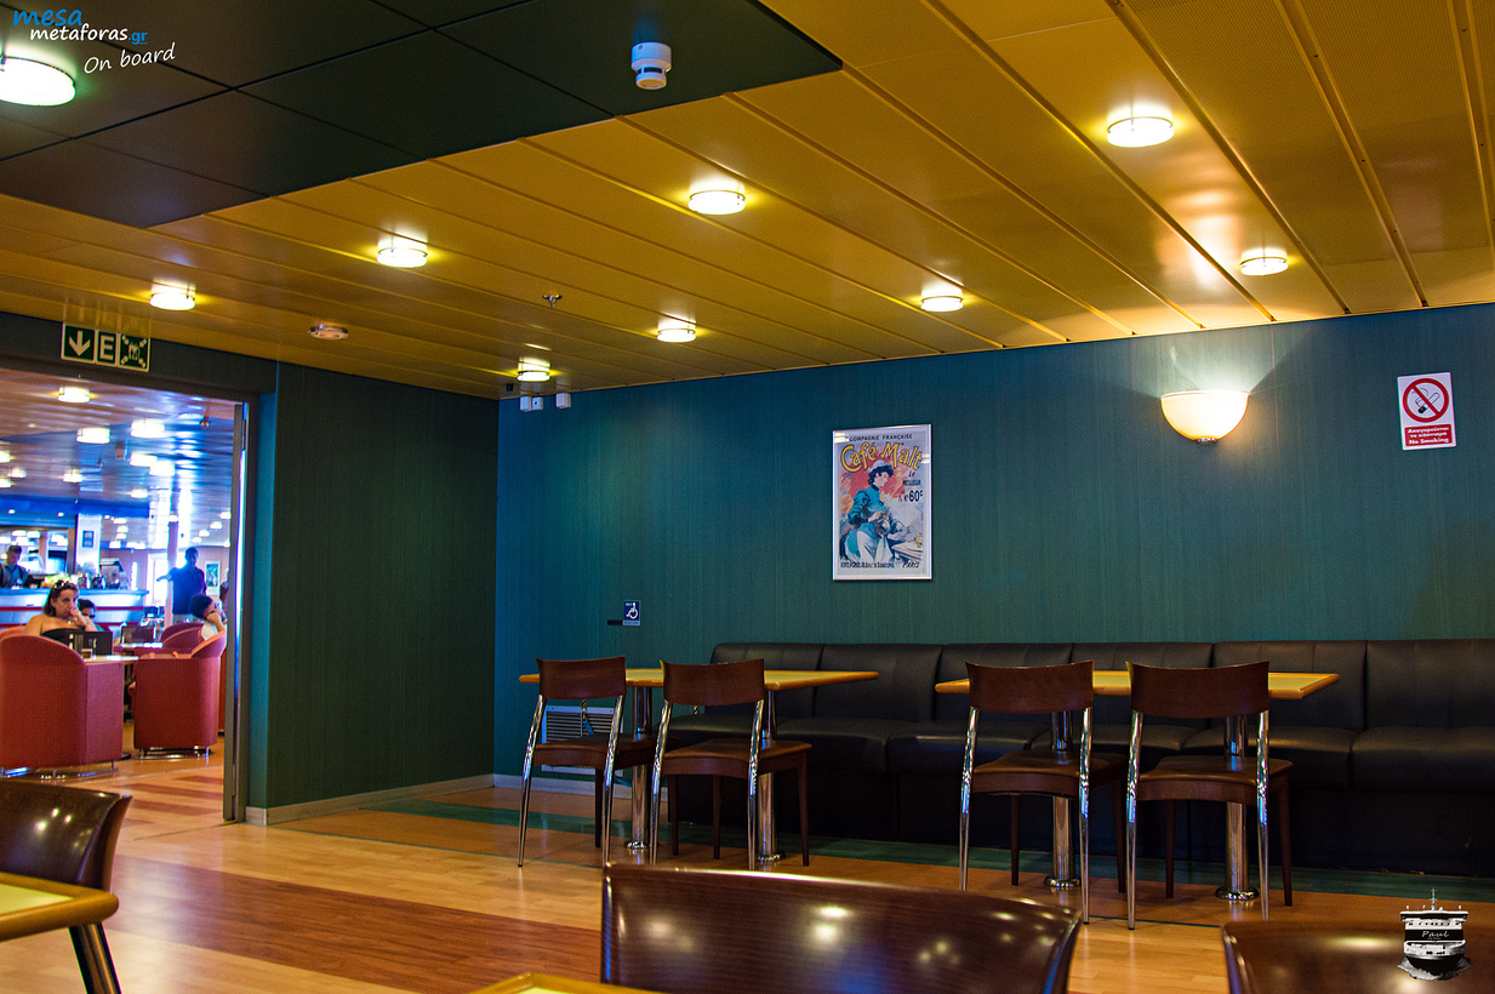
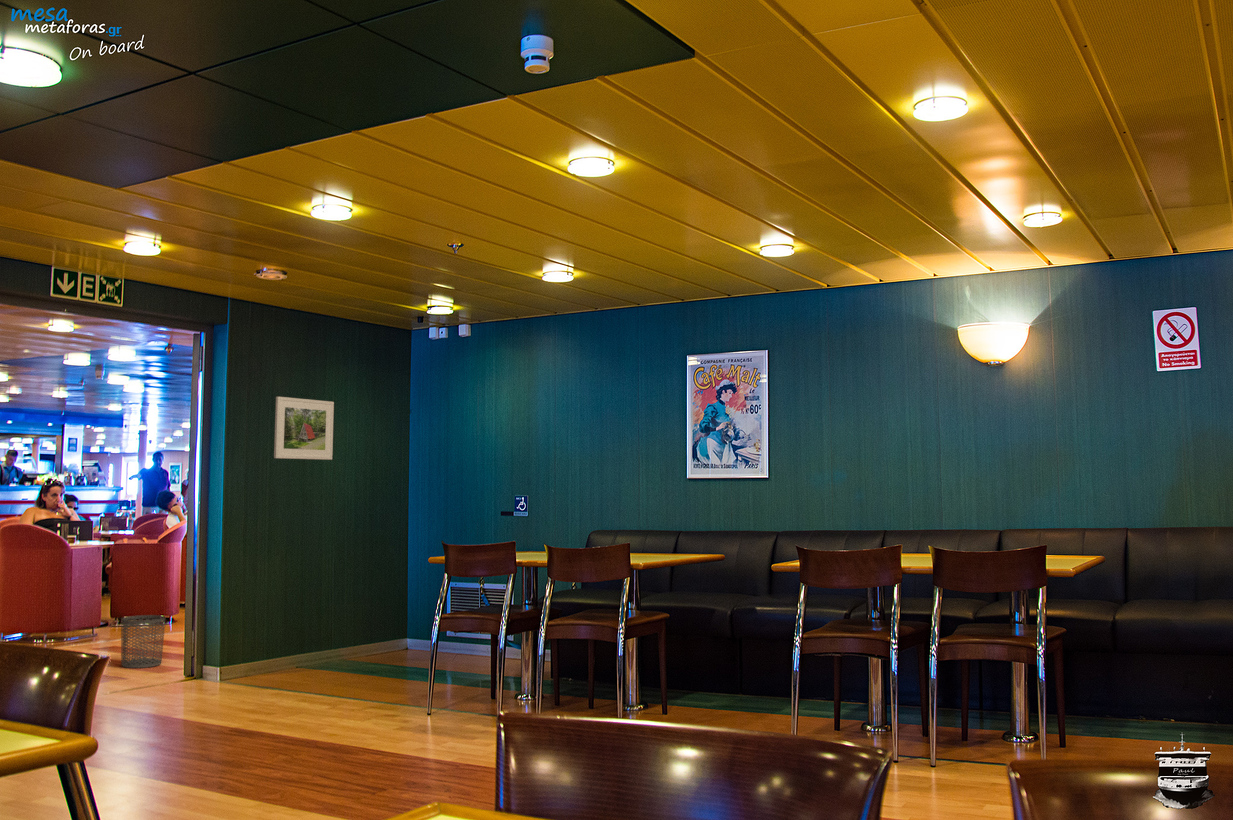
+ waste bin (142, 640)
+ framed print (304, 429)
